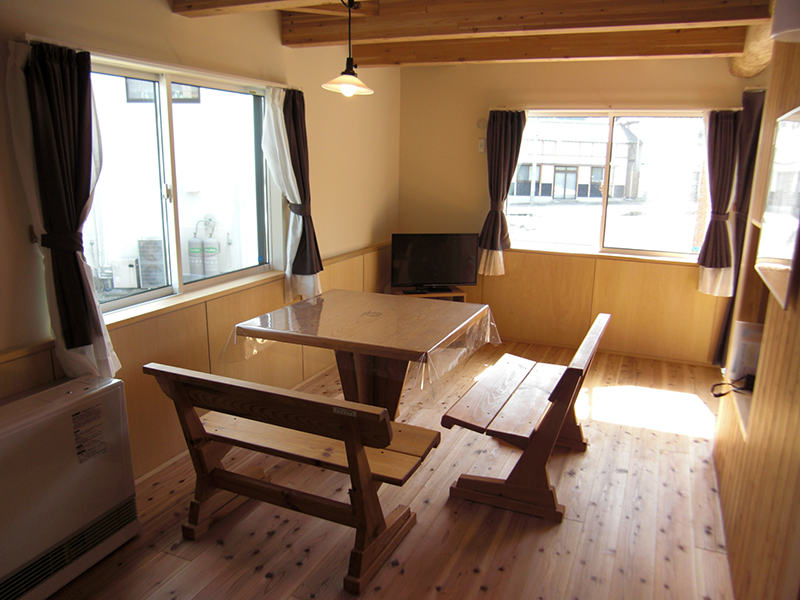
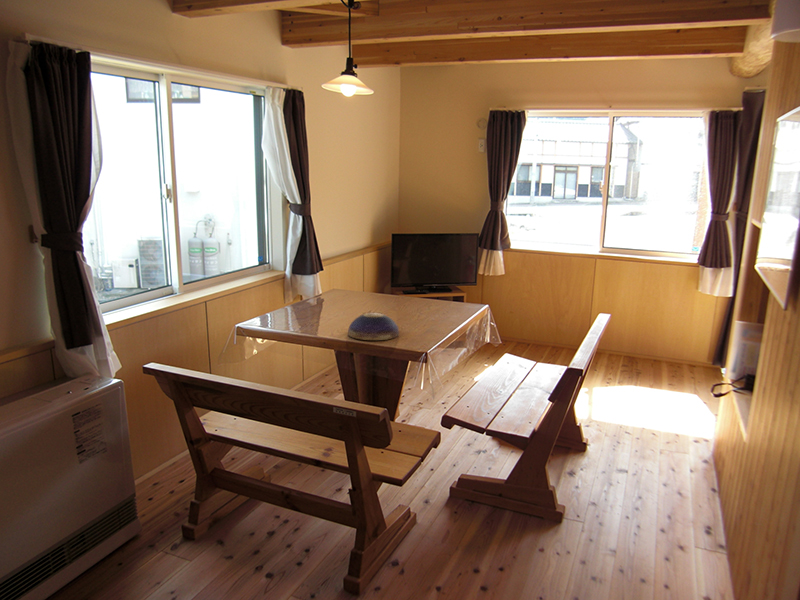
+ decorative bowl (373, 323)
